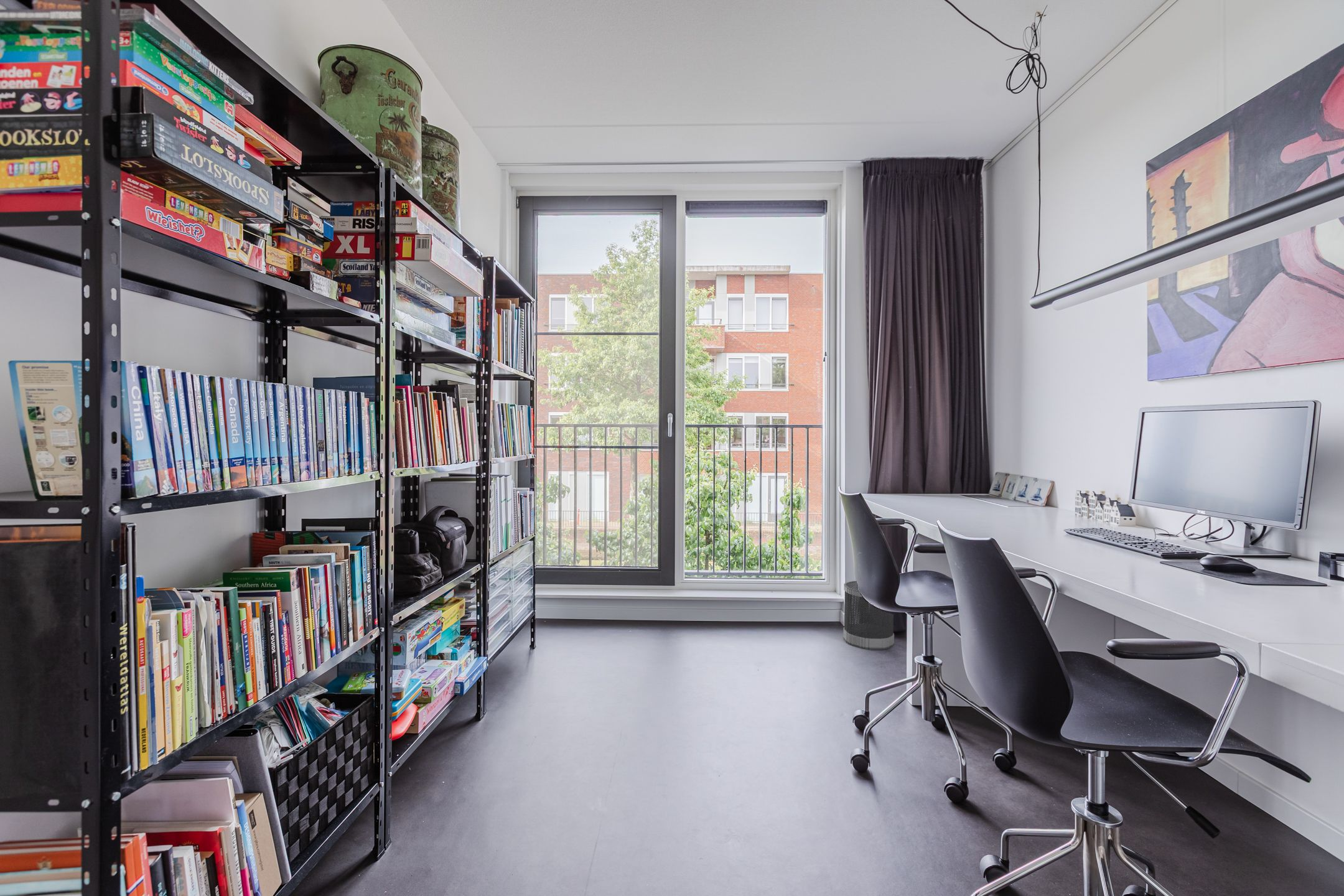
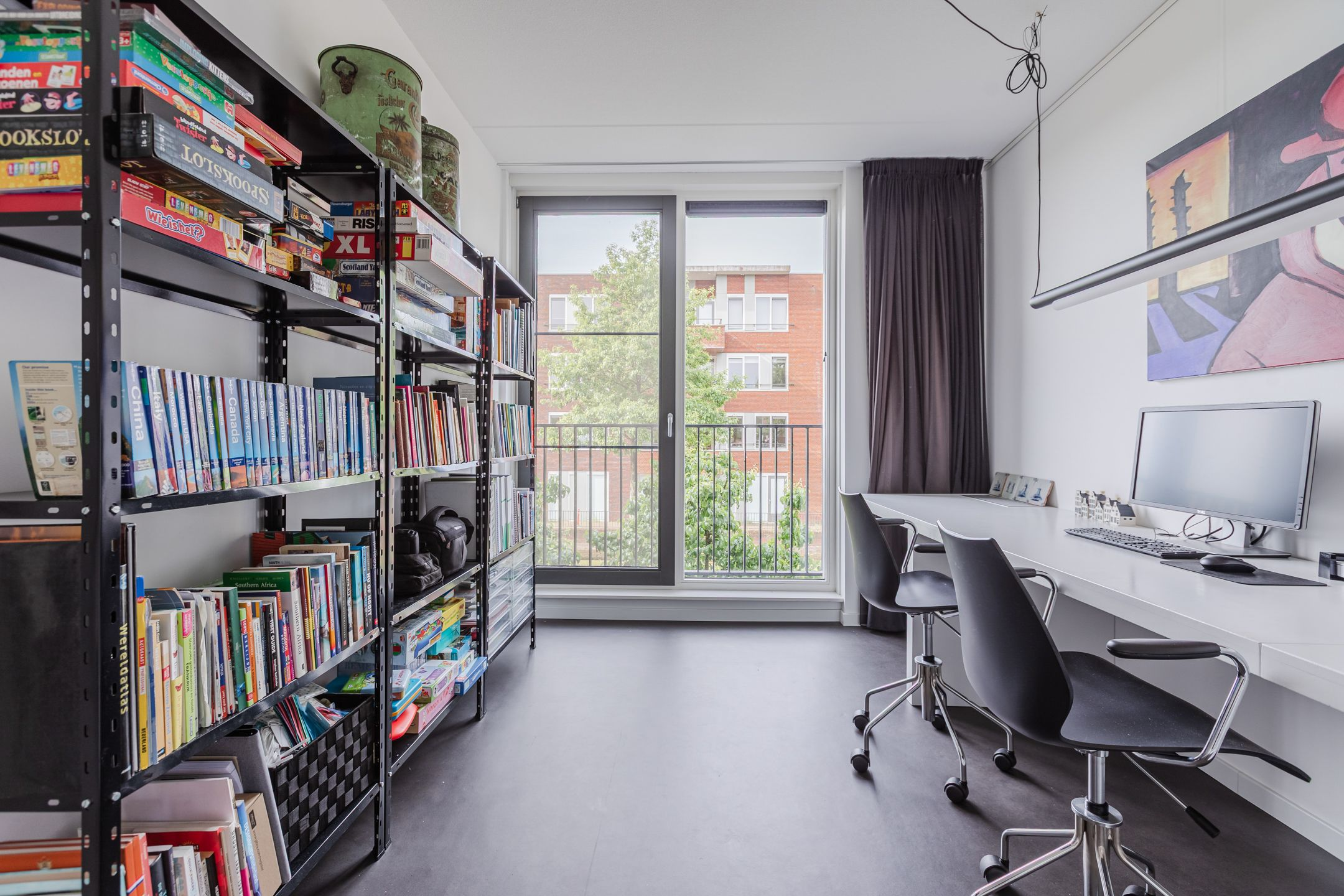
- wastebasket (869, 614)
